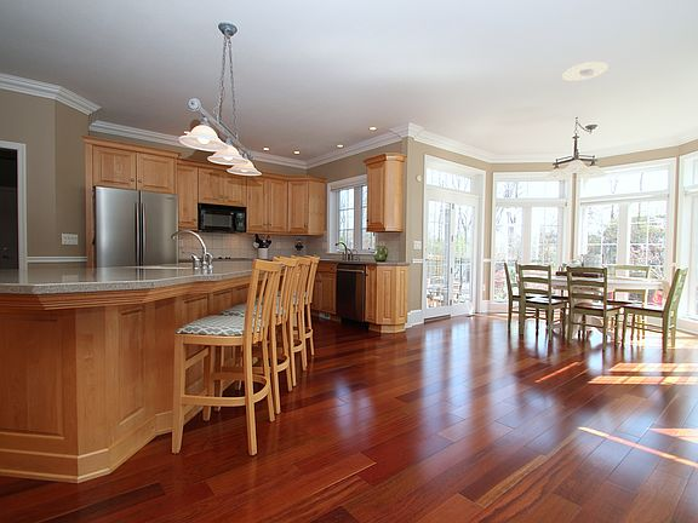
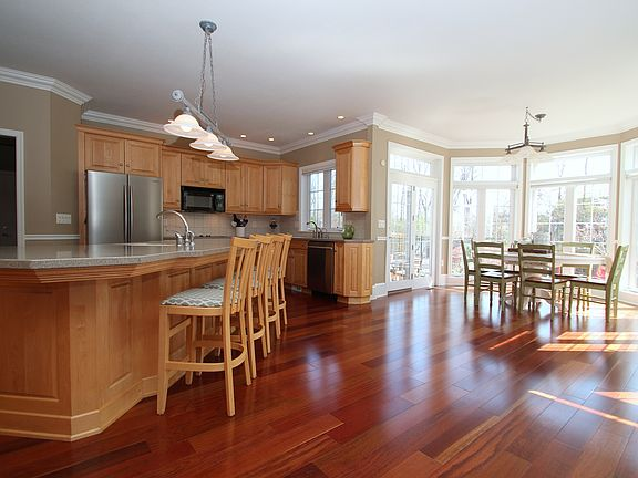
- recessed light (584, 69)
